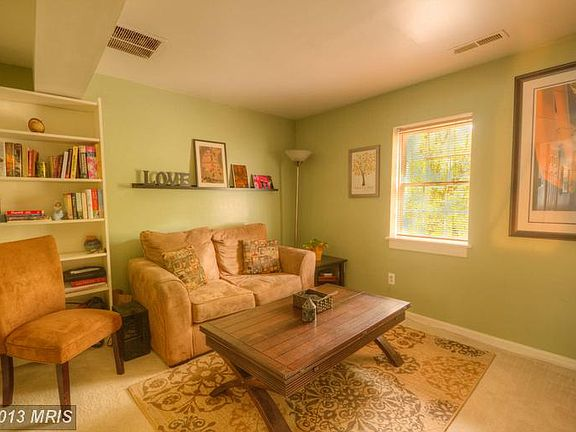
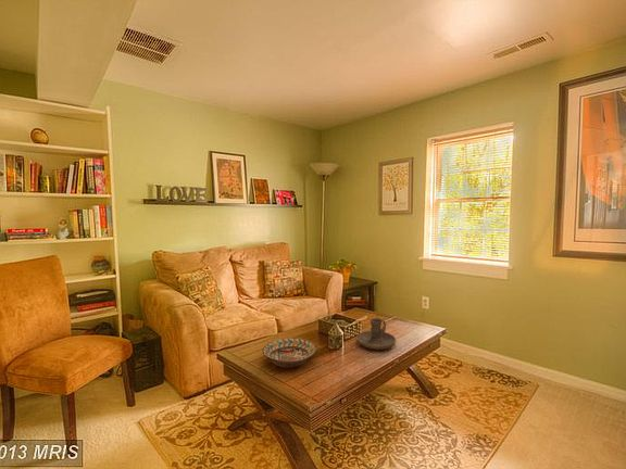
+ decorative bowl (289, 355)
+ candle holder (377, 330)
